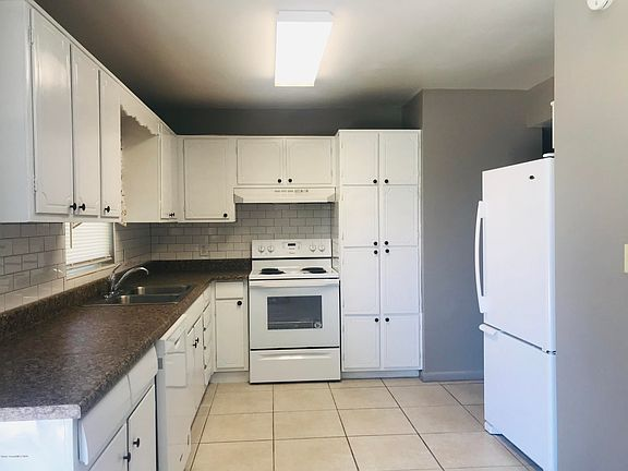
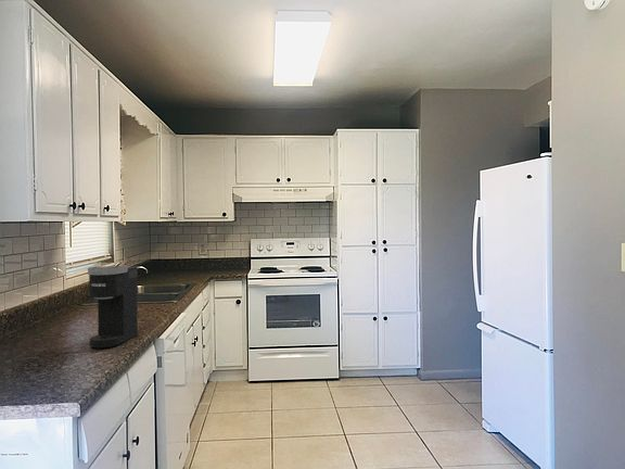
+ coffee maker (114, 303)
